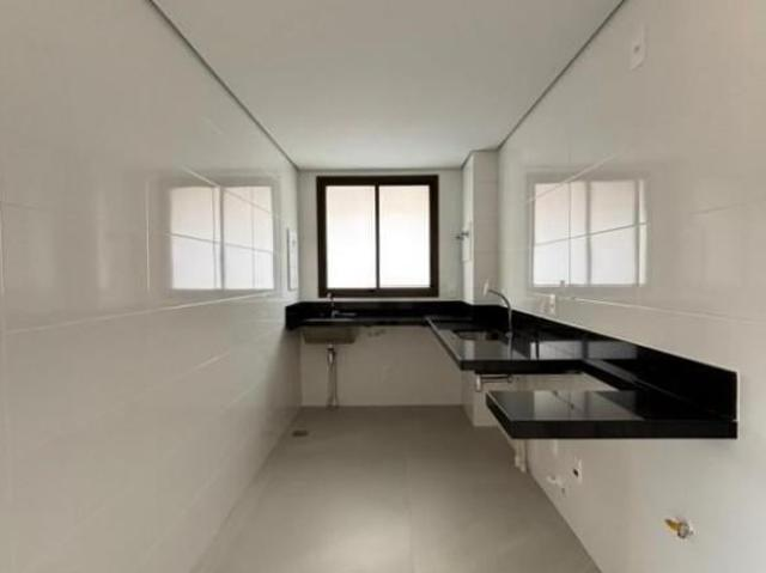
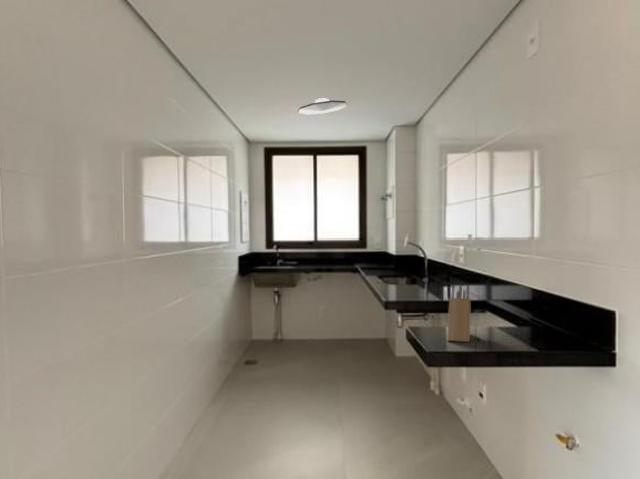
+ knife block (459, 311)
+ ceiling light (322, 105)
